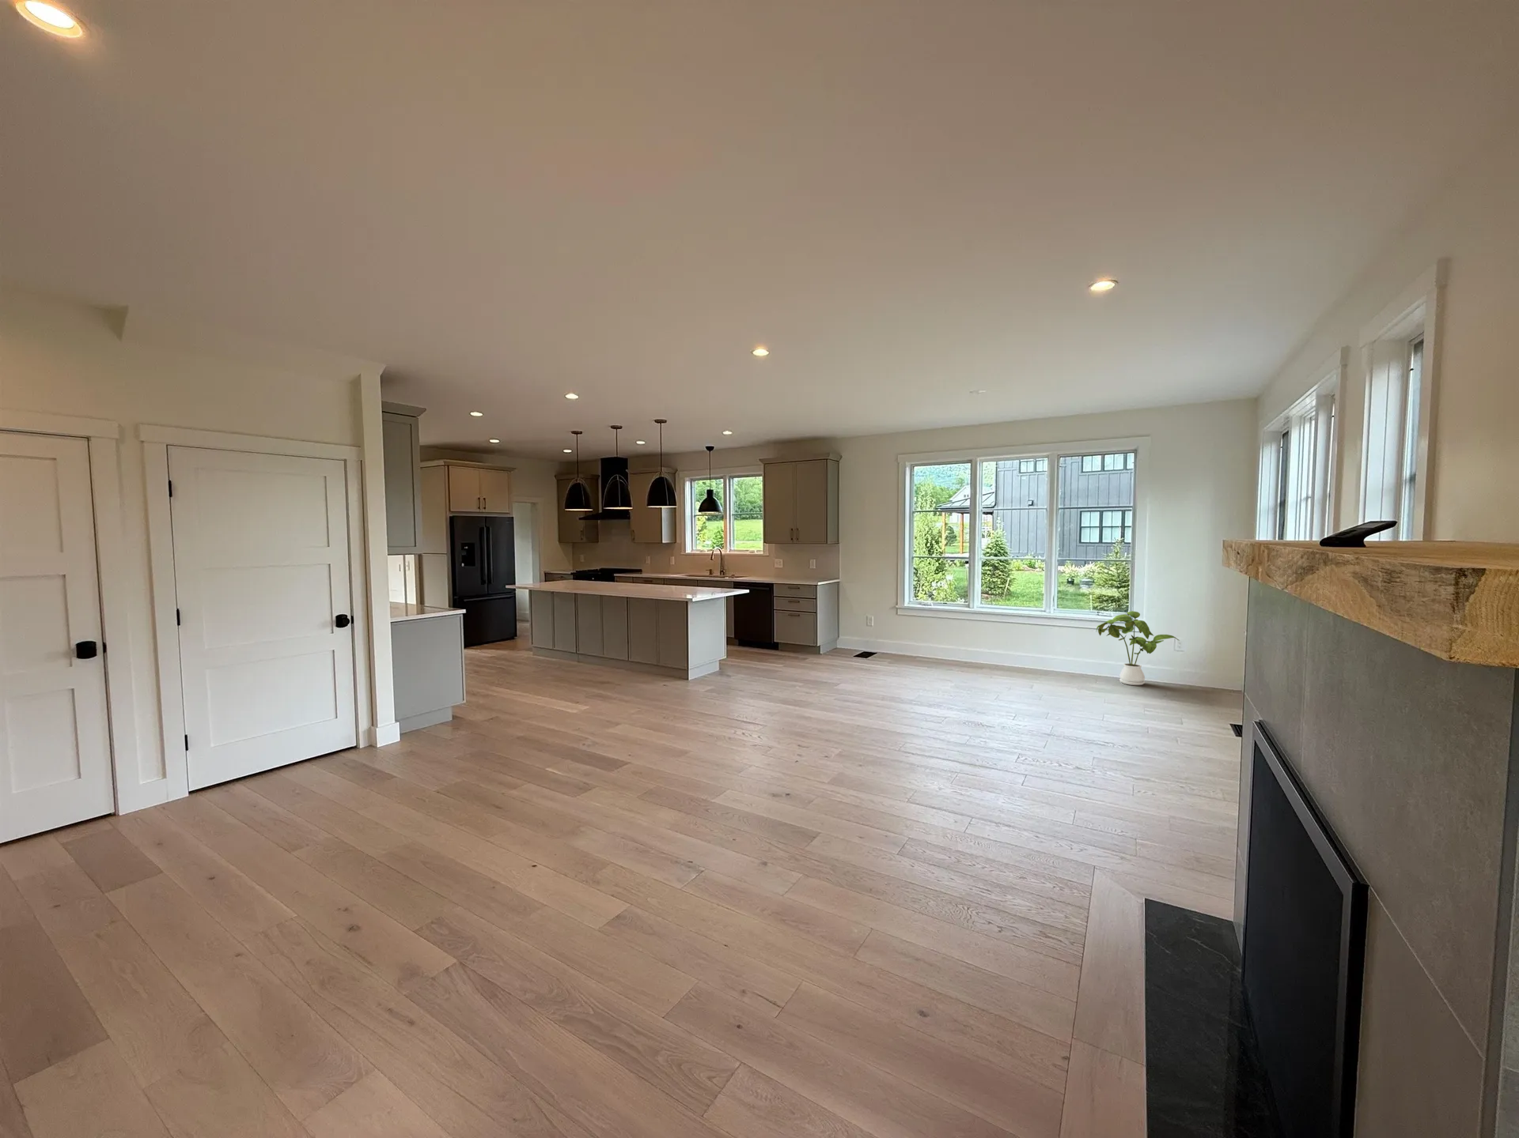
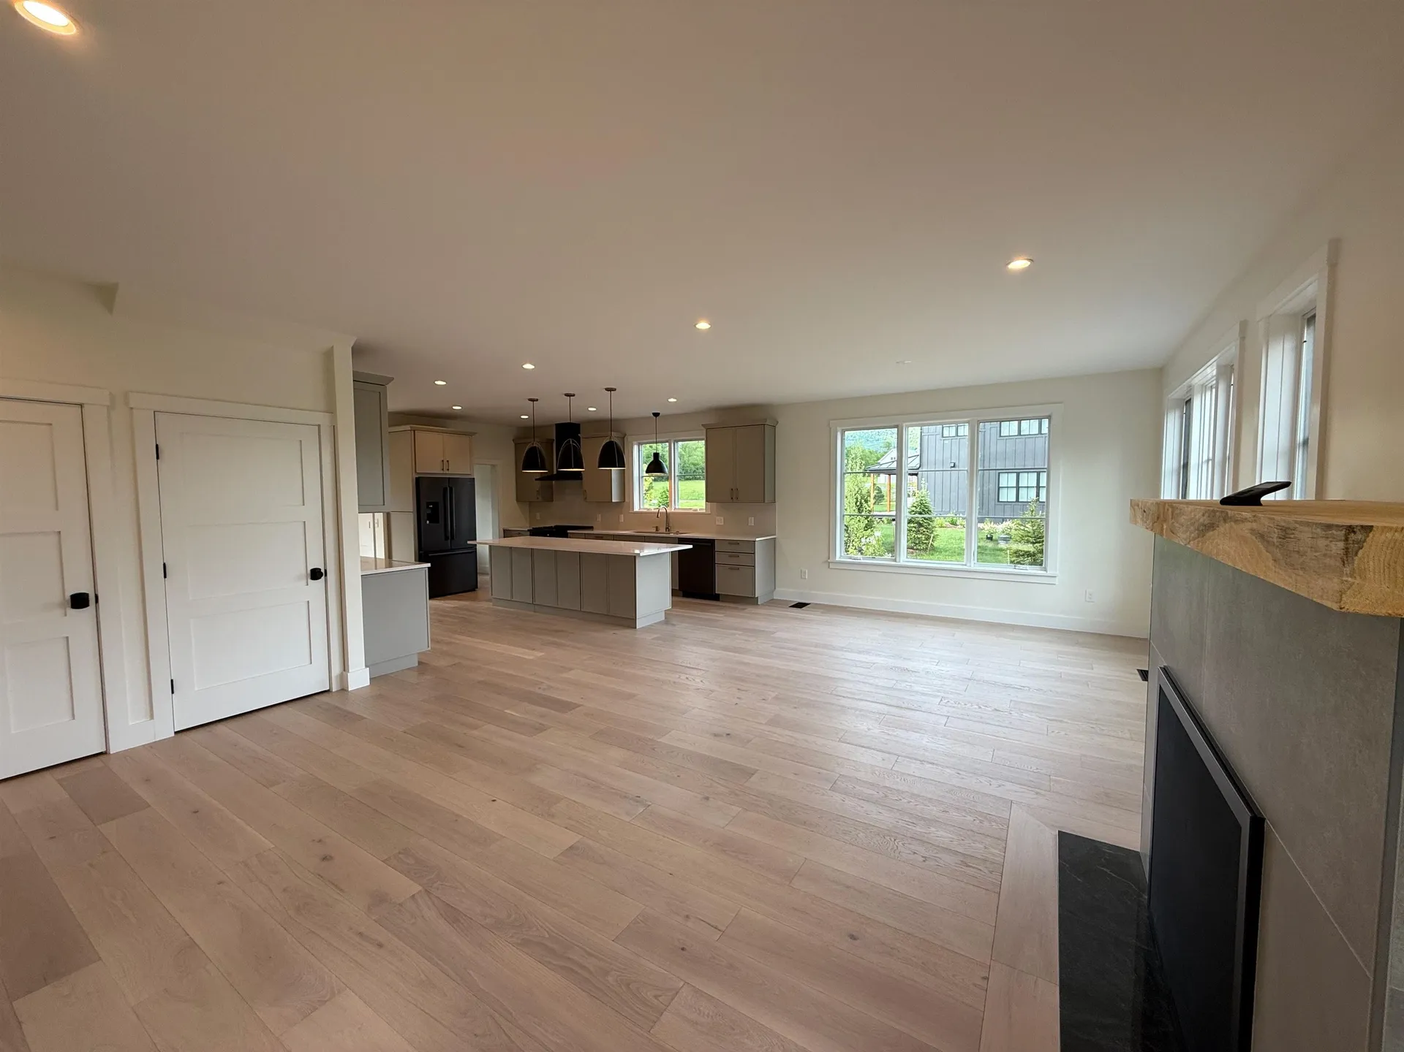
- house plant (1133, 648)
